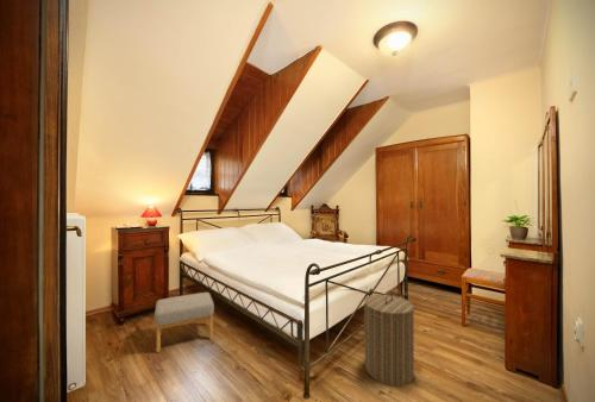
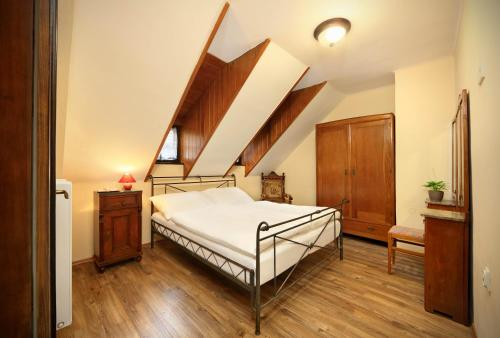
- laundry hamper (388, 331)
- footstool (184, 318)
